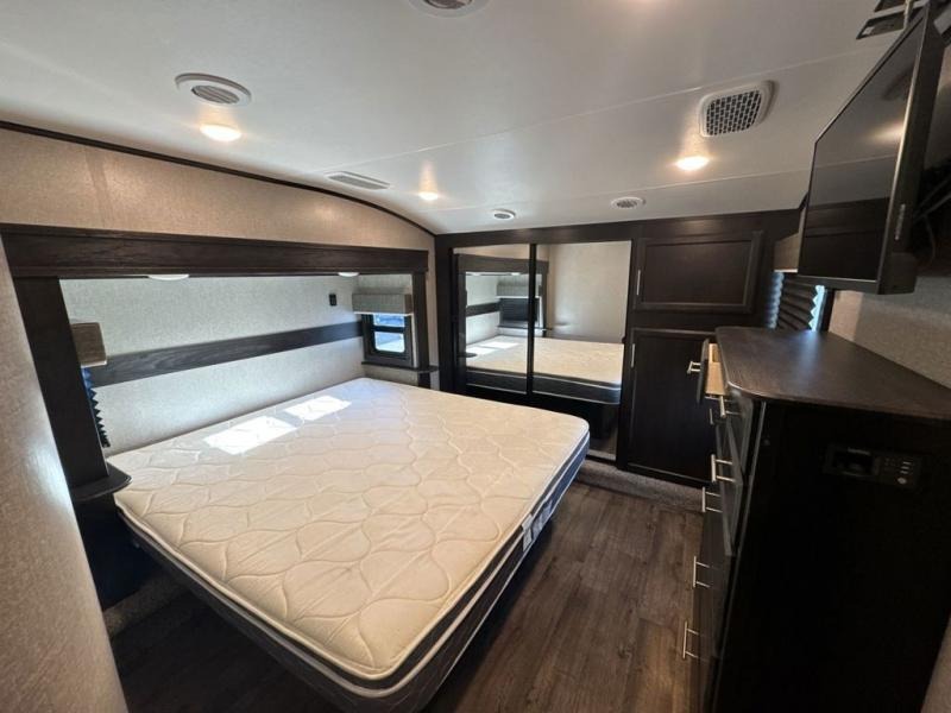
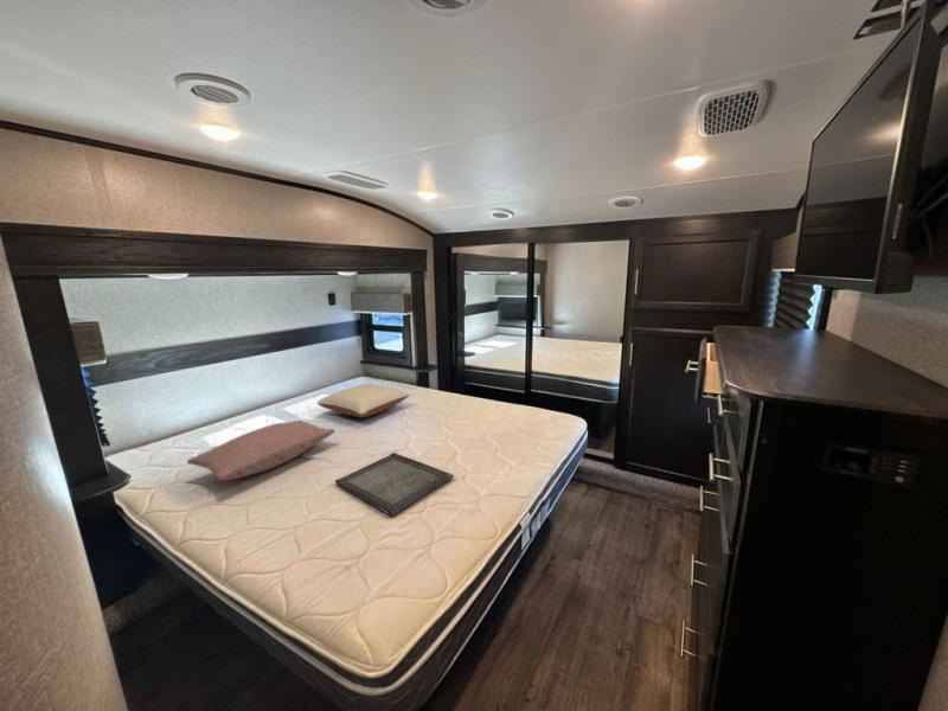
+ serving tray (395, 479)
+ pillow (364, 399)
+ pillow (267, 446)
